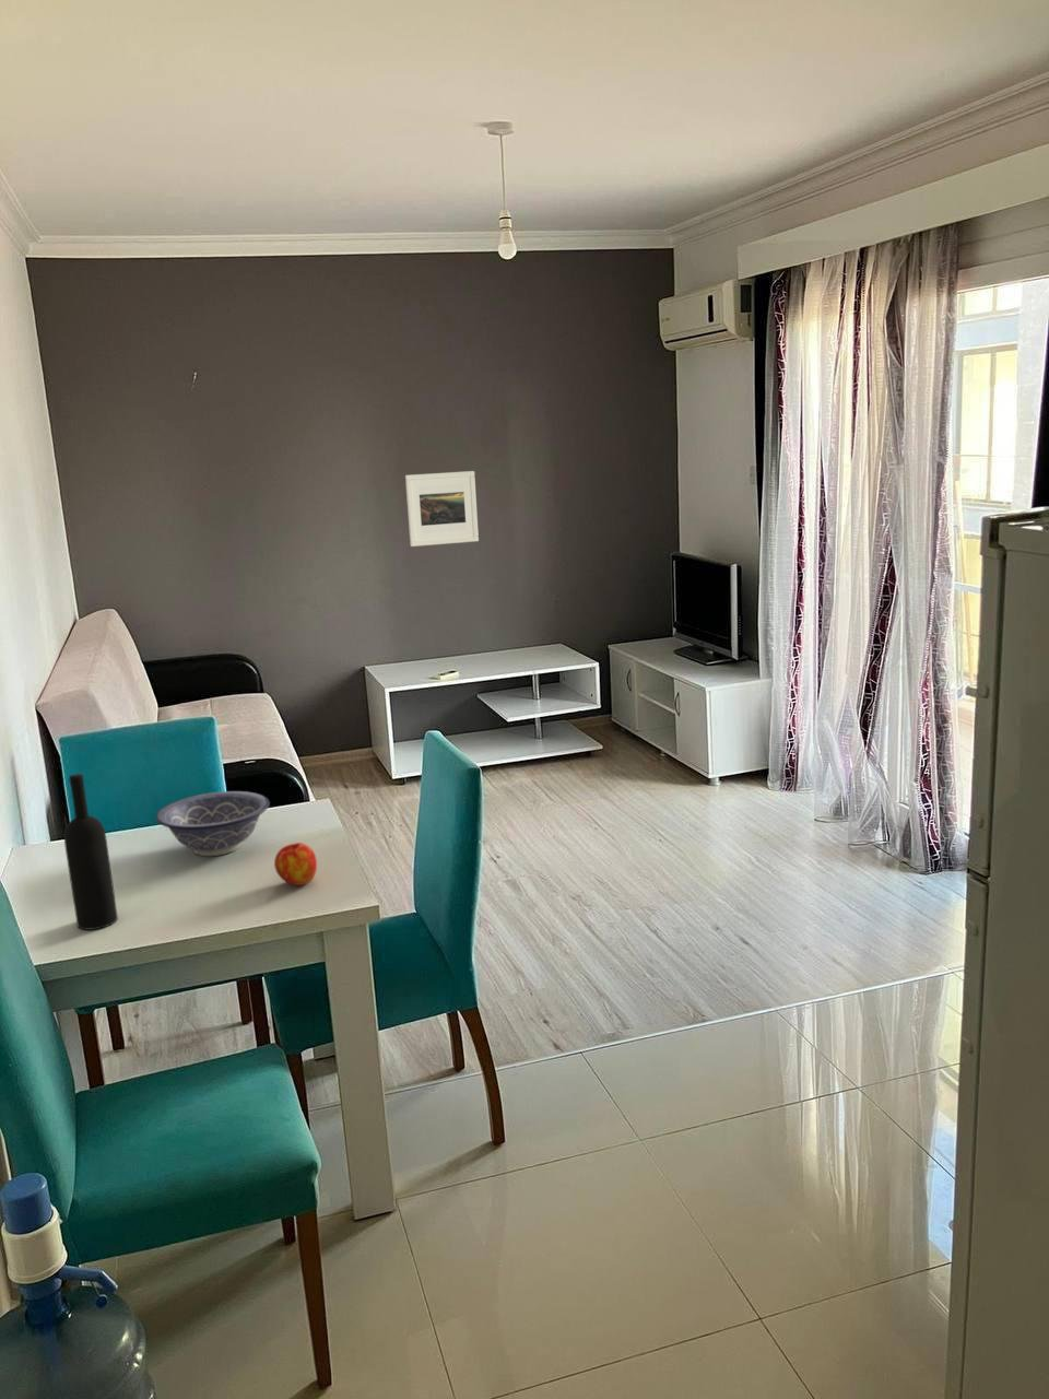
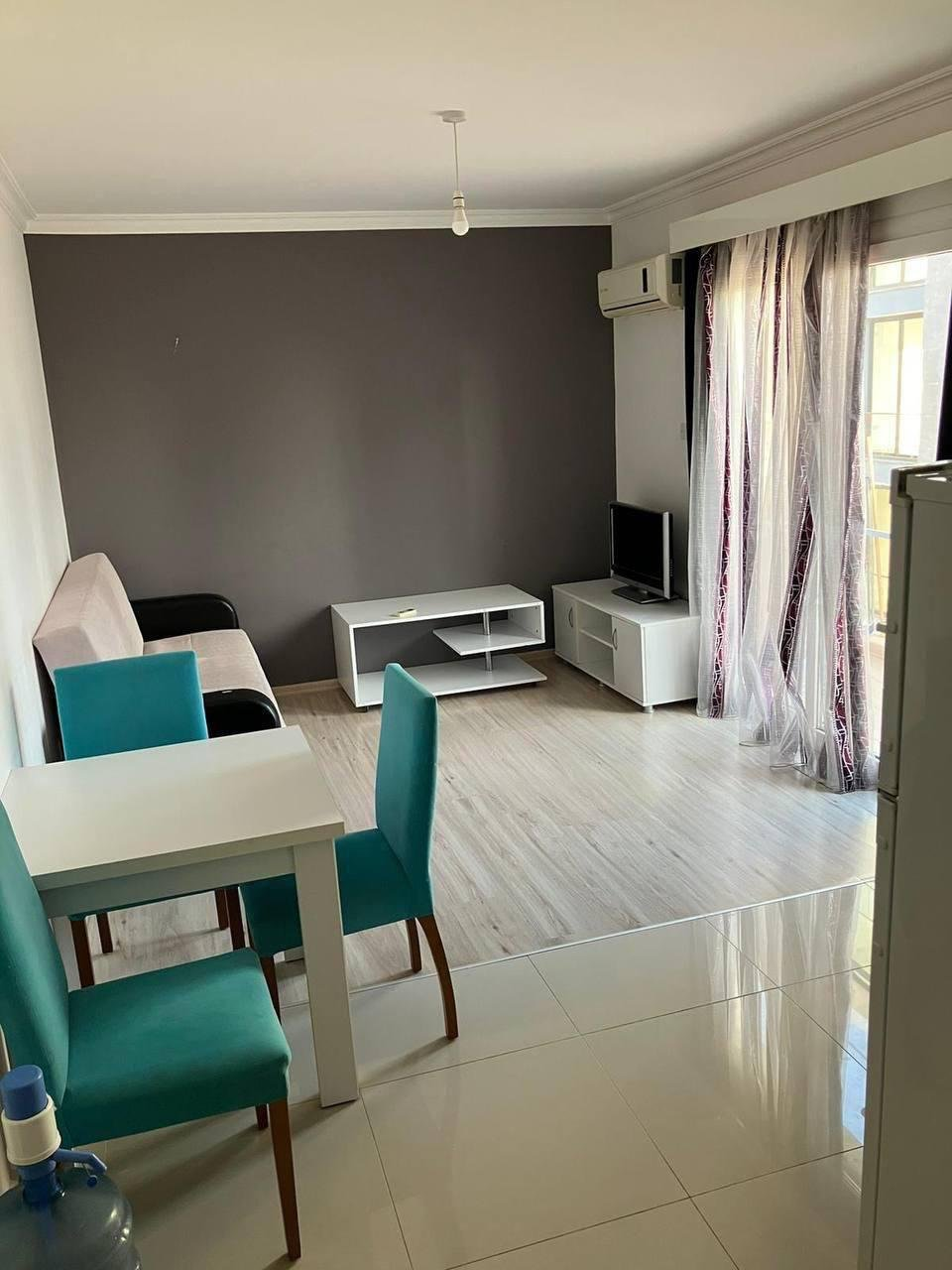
- apple (295, 864)
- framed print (442, 508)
- wine bottle (86, 849)
- decorative bowl (215, 827)
